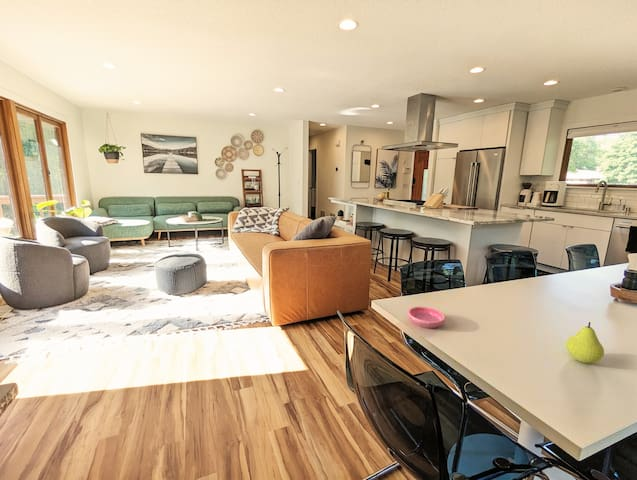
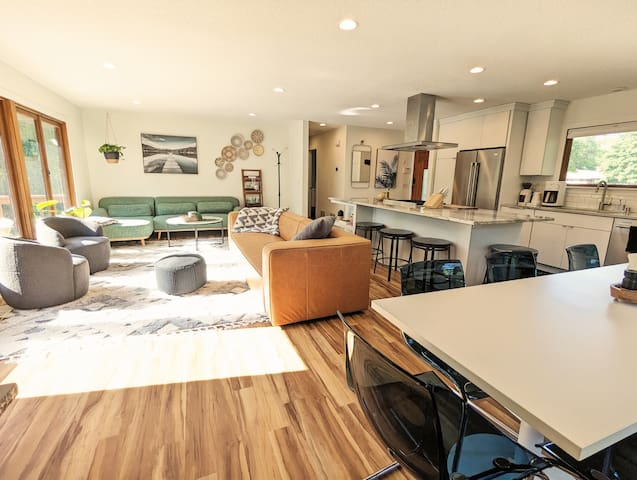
- saucer (425, 317)
- fruit (585, 341)
